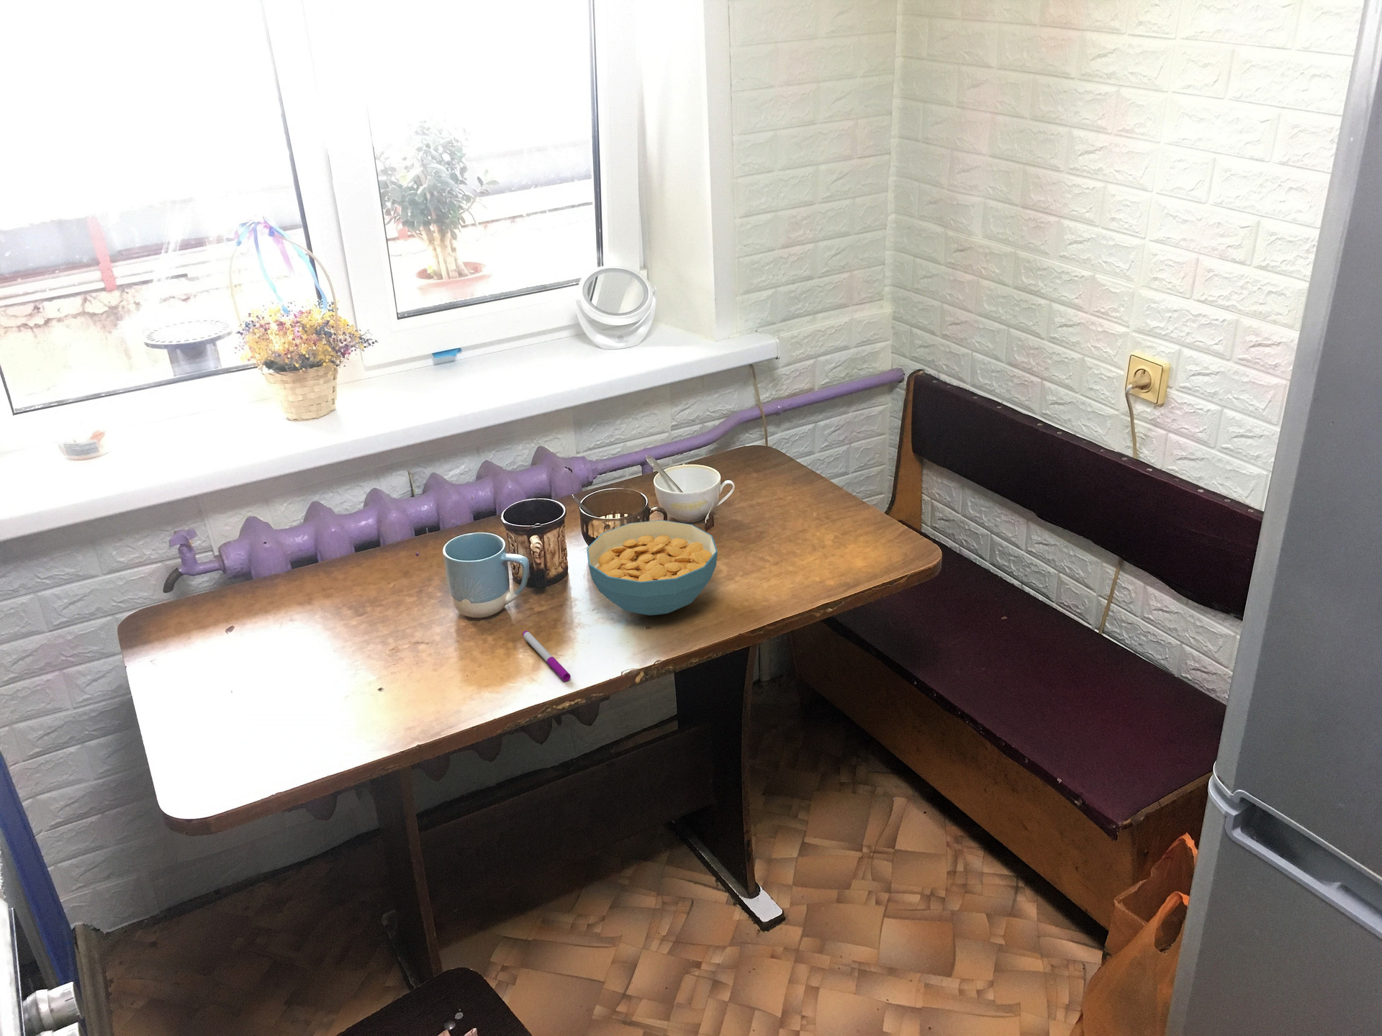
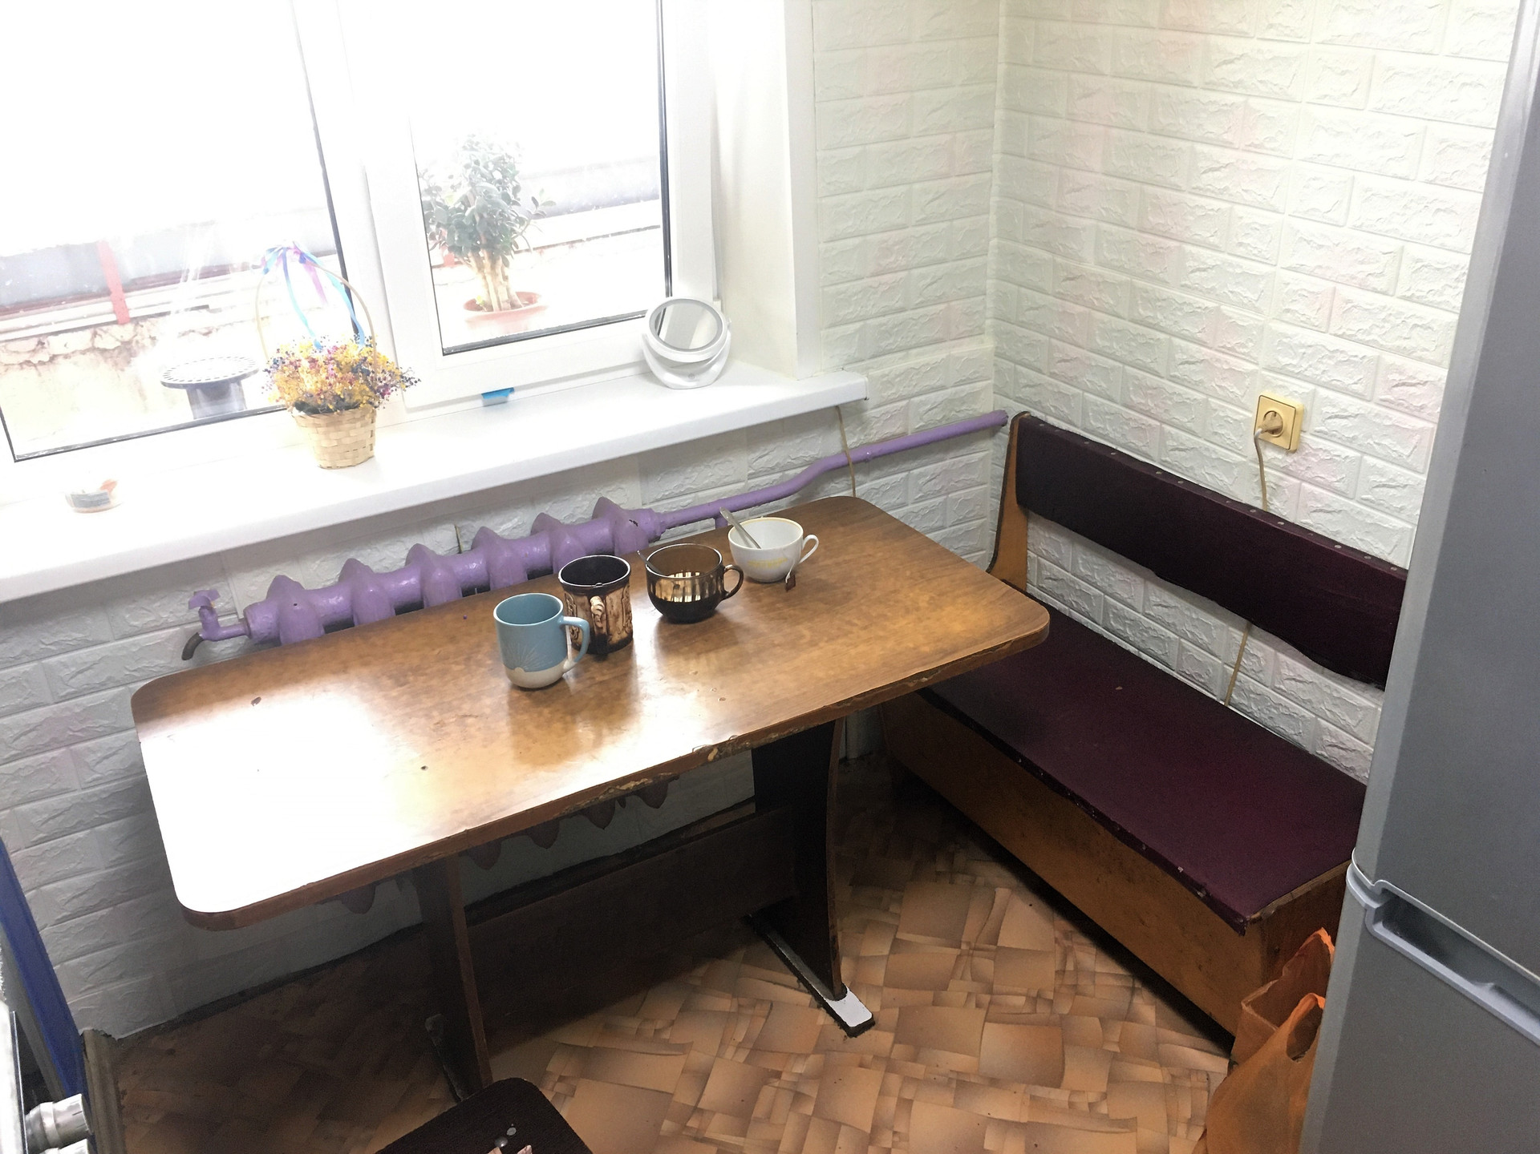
- pen (545, 655)
- cereal bowl (653, 578)
